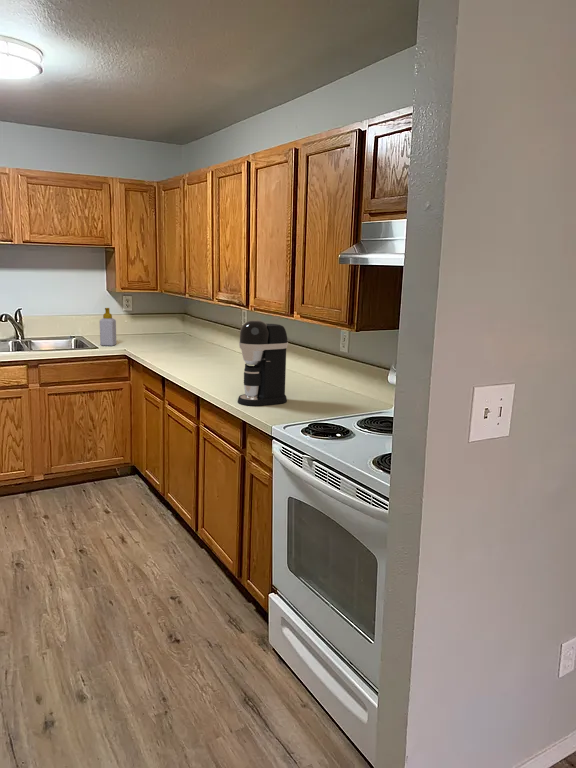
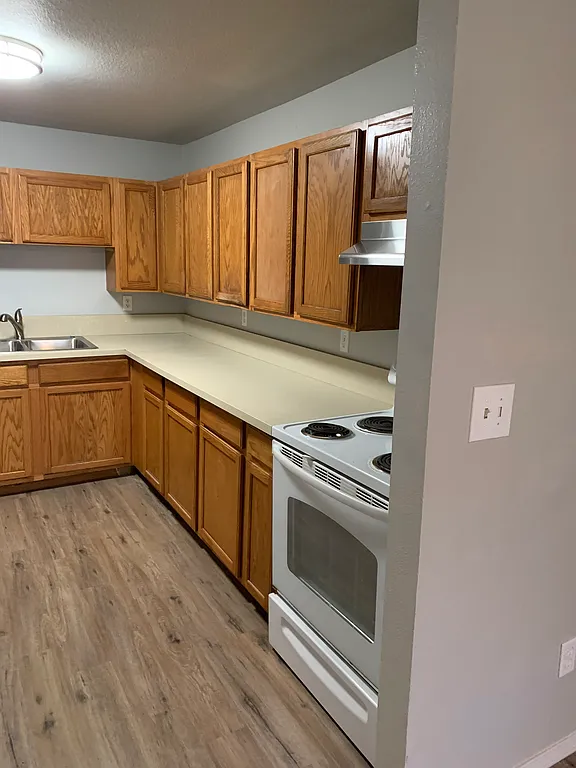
- soap bottle (107, 326)
- coffee maker (263, 361)
